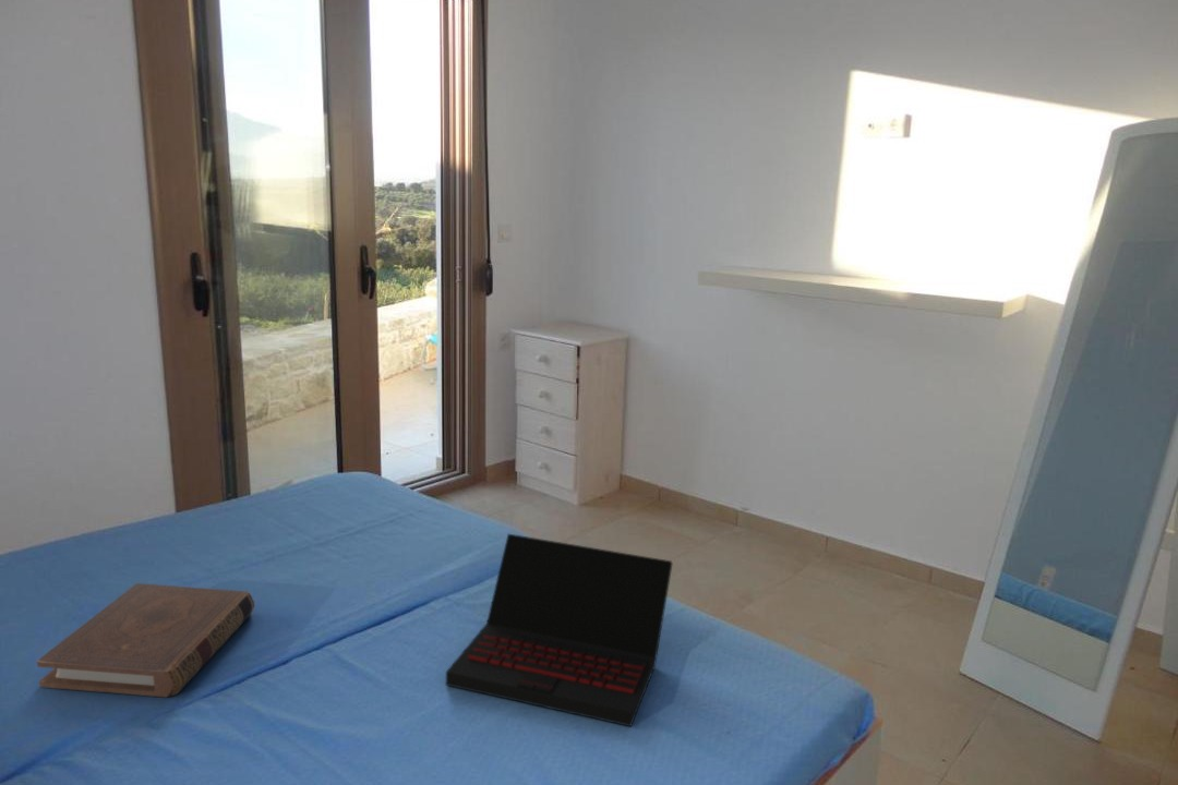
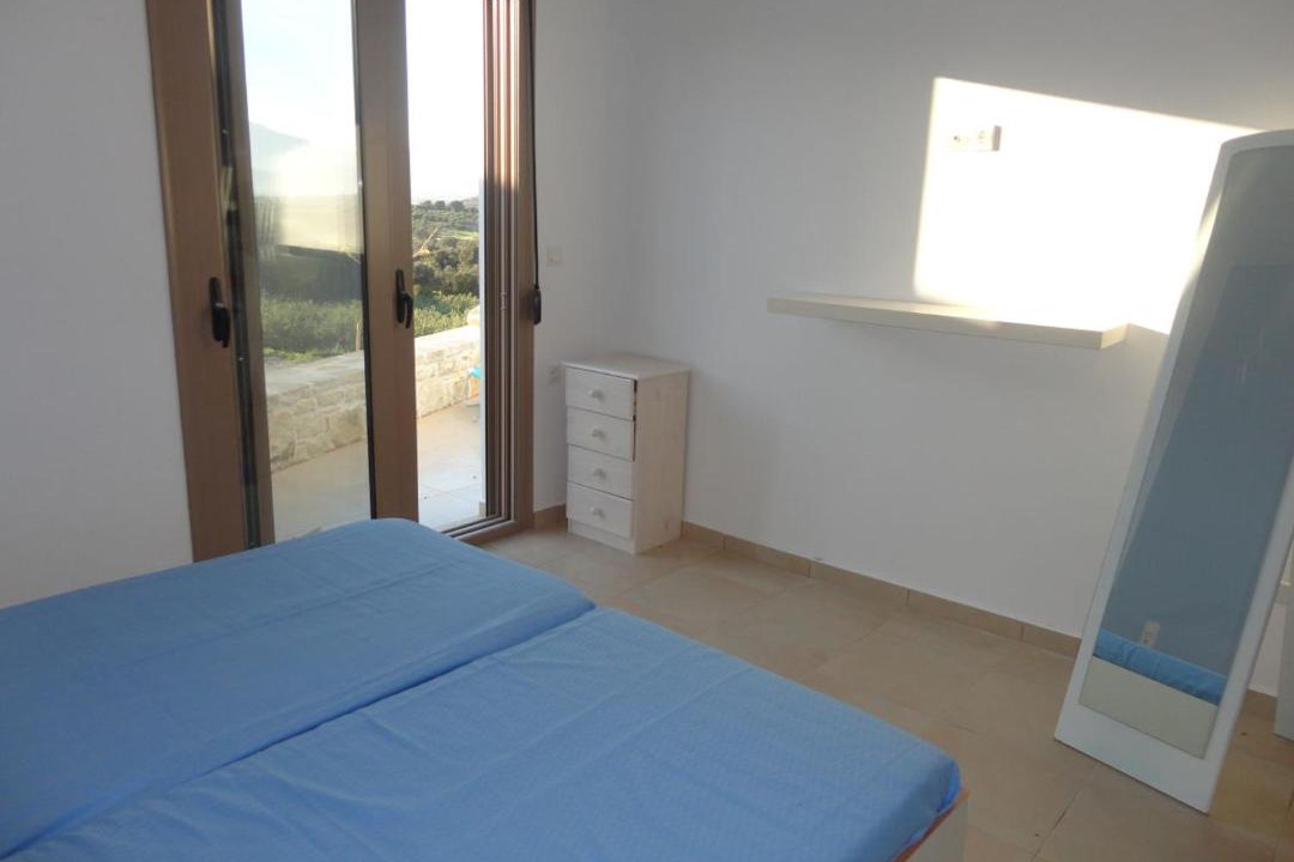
- book (155, 635)
- laptop (565, 617)
